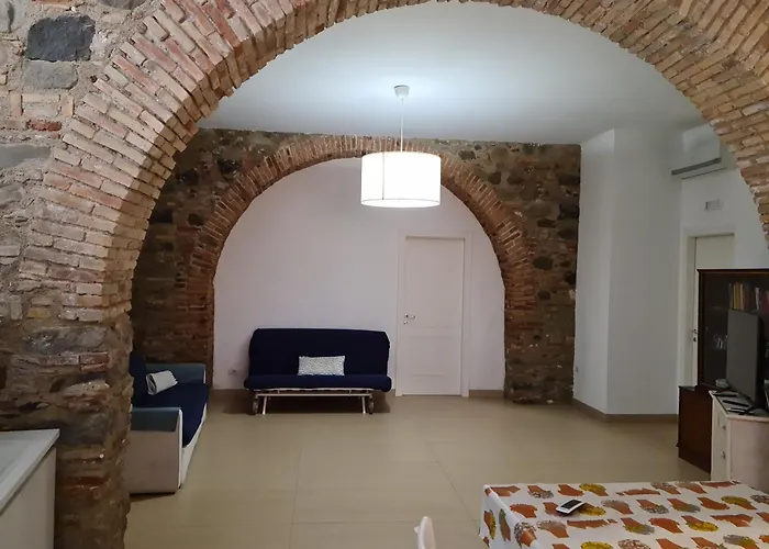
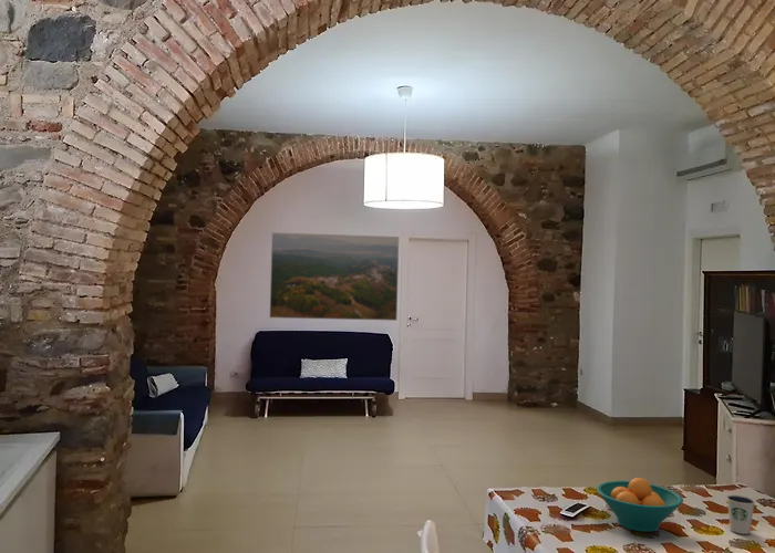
+ fruit bowl (638, 501)
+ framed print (334, 276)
+ dixie cup (740, 514)
